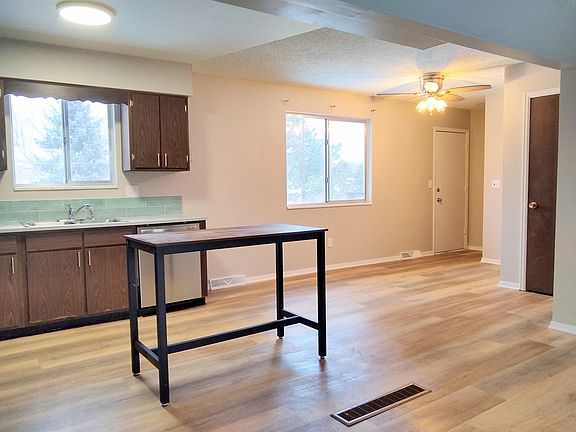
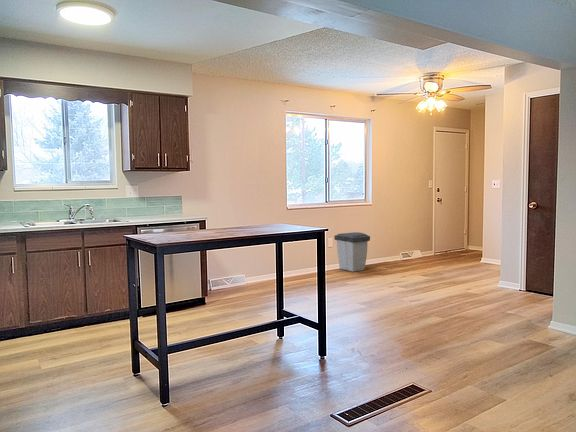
+ trash can (351, 251)
